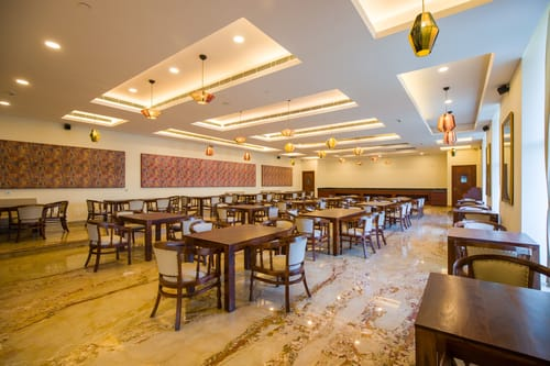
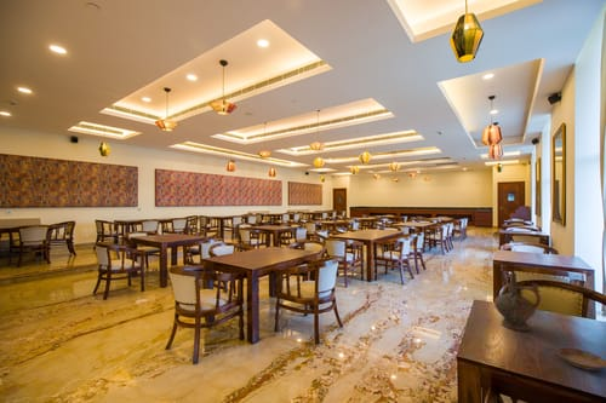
+ ceremonial vessel (516, 299)
+ saucer (581, 359)
